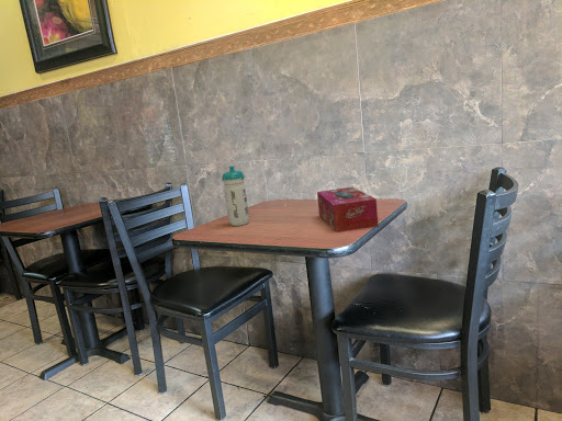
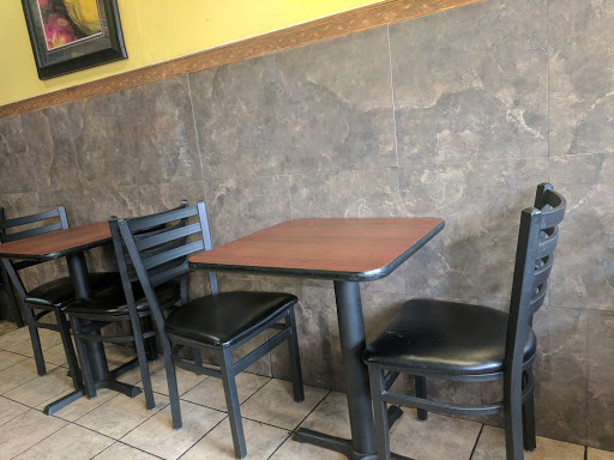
- water bottle (235, 195)
- tissue box (345, 207)
